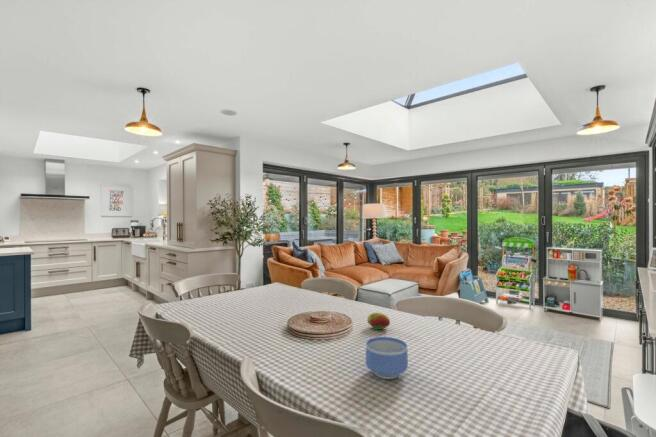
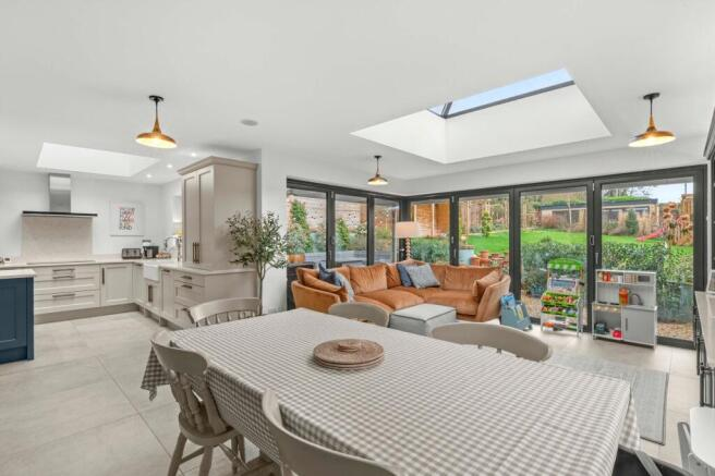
- fruit (378, 320)
- bowl (386, 358)
